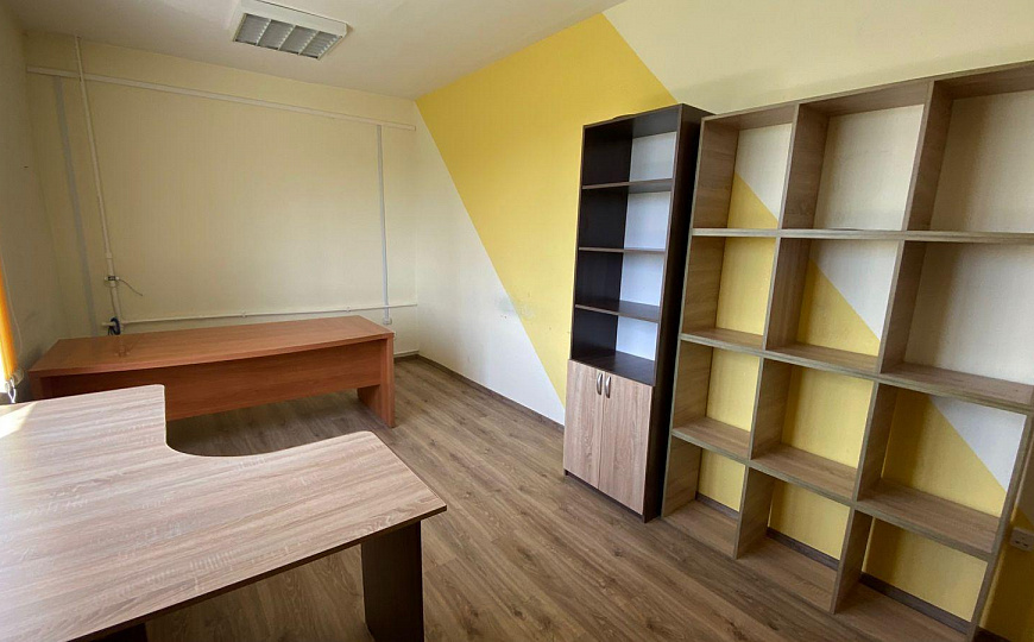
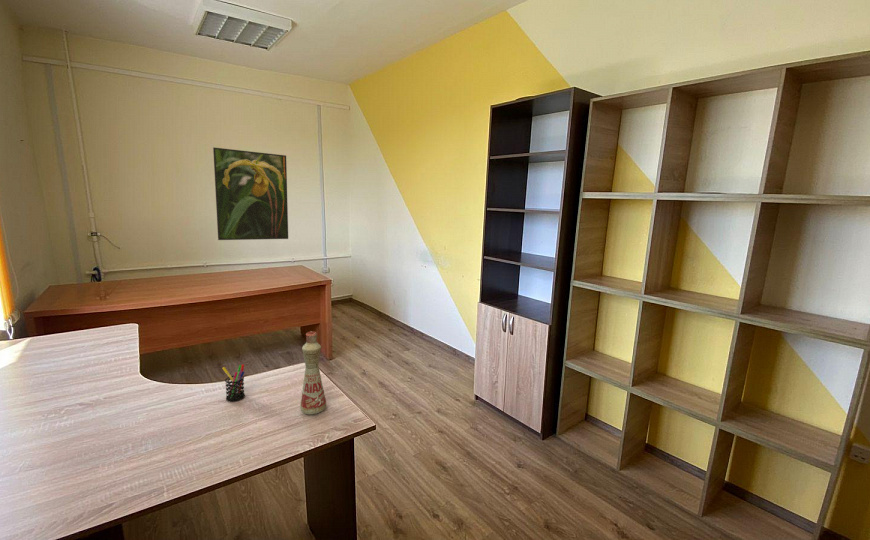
+ pen holder (236, 380)
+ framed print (253, 196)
+ bottle (312, 370)
